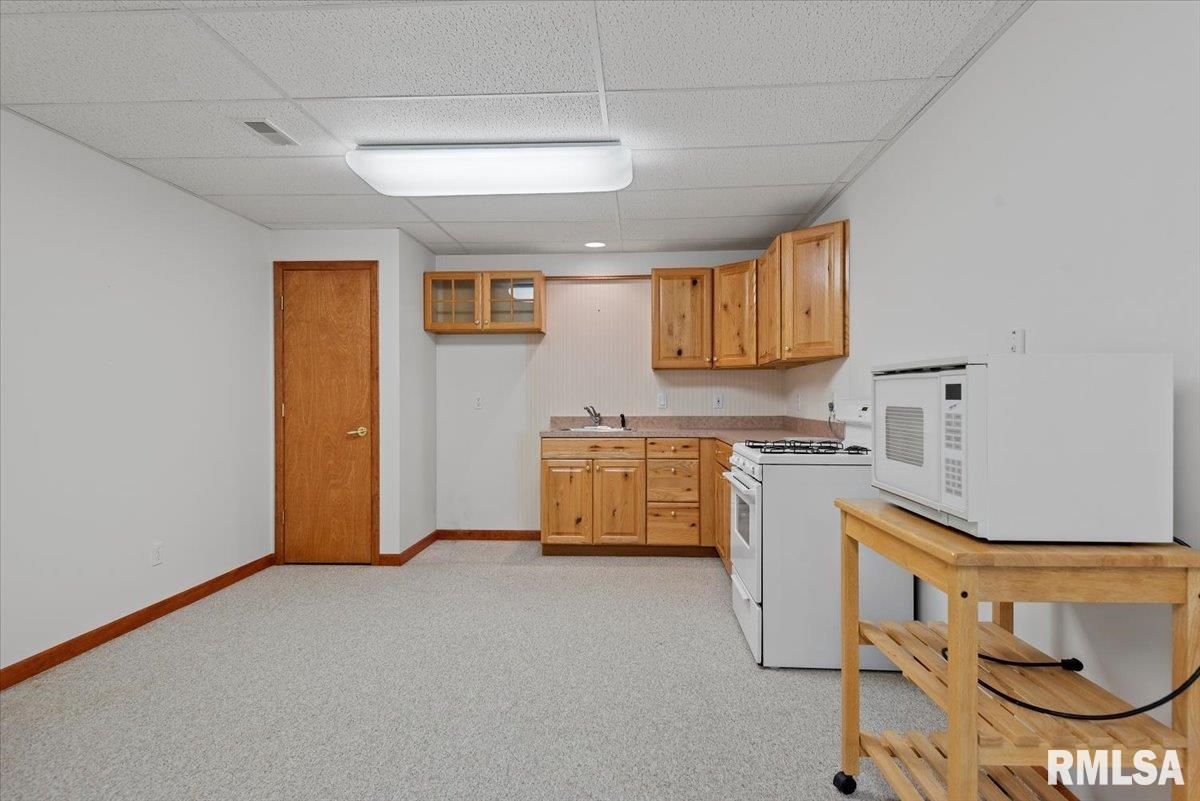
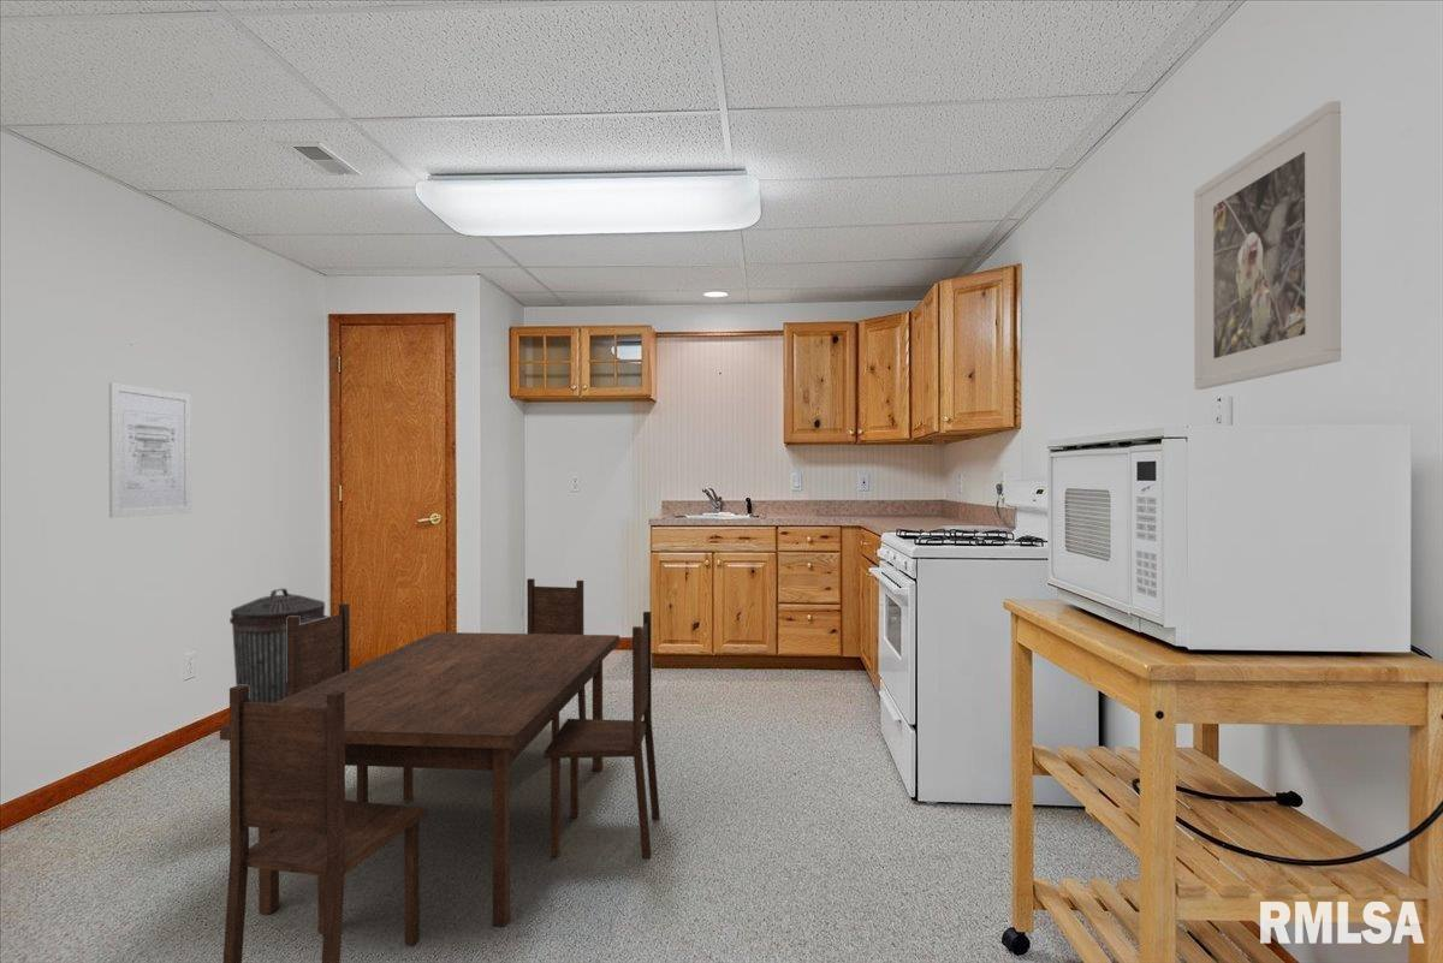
+ wall art (153, 452)
+ trash can (279, 655)
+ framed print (1257, 263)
+ dining set (474, 719)
